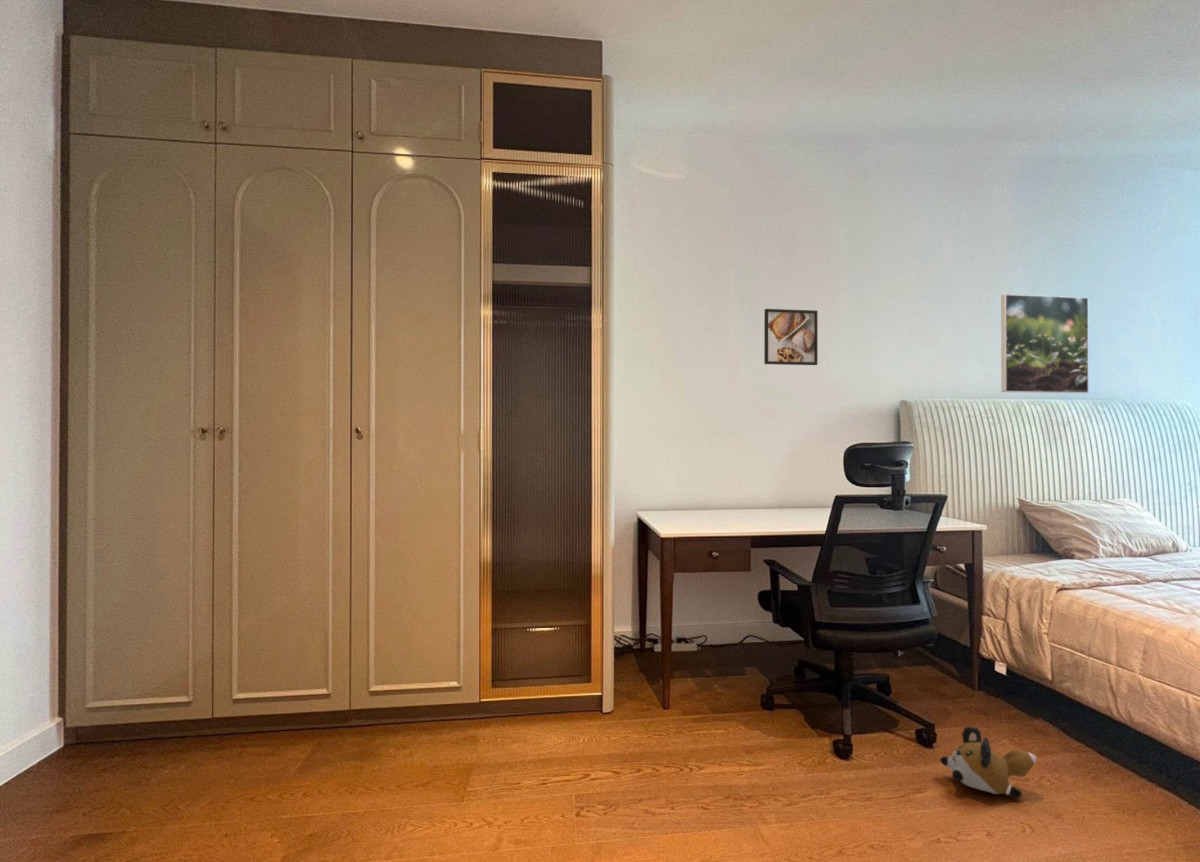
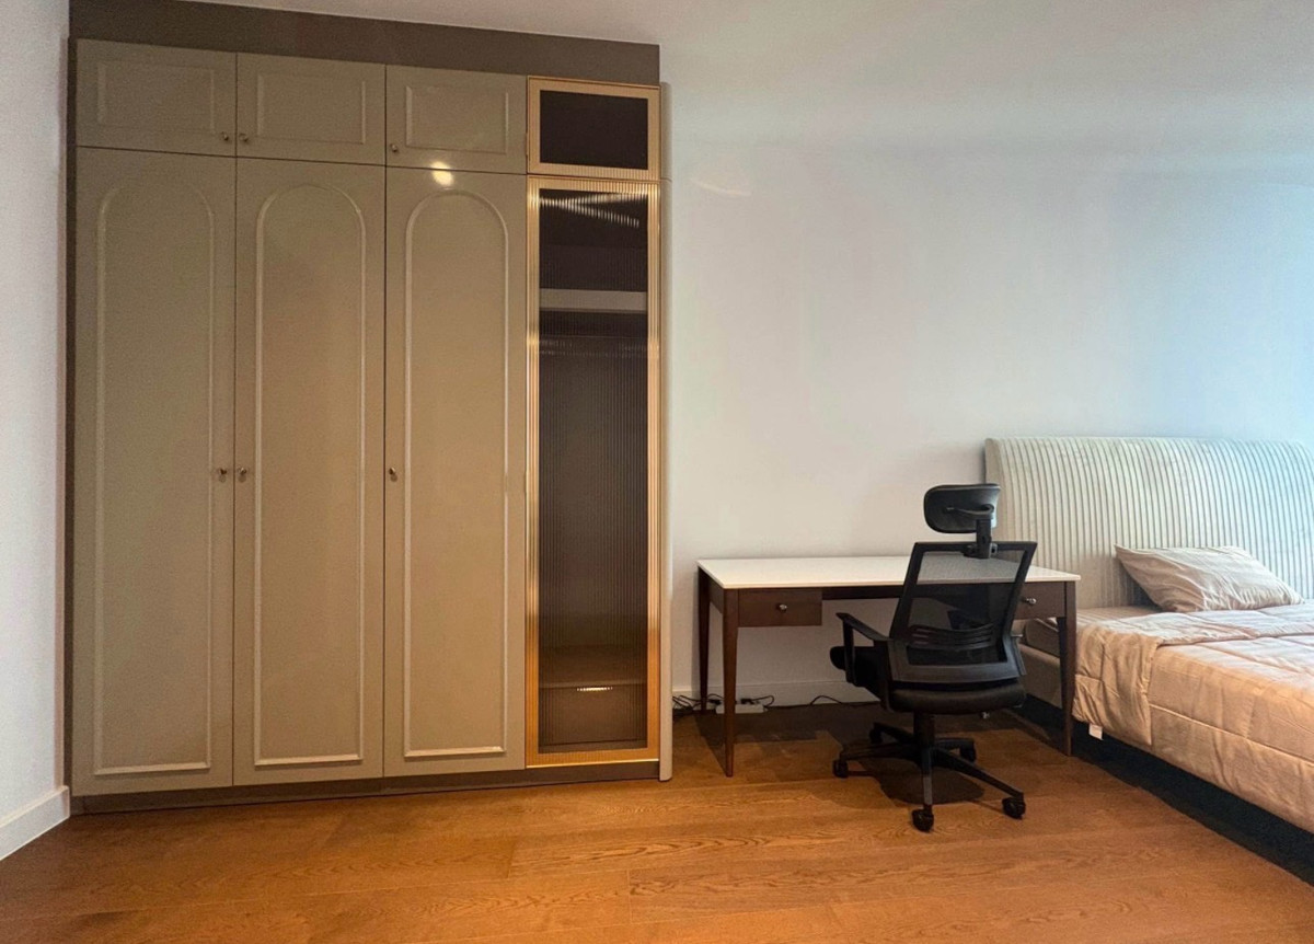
- plush toy (990, 760)
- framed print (791, 337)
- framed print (1045, 344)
